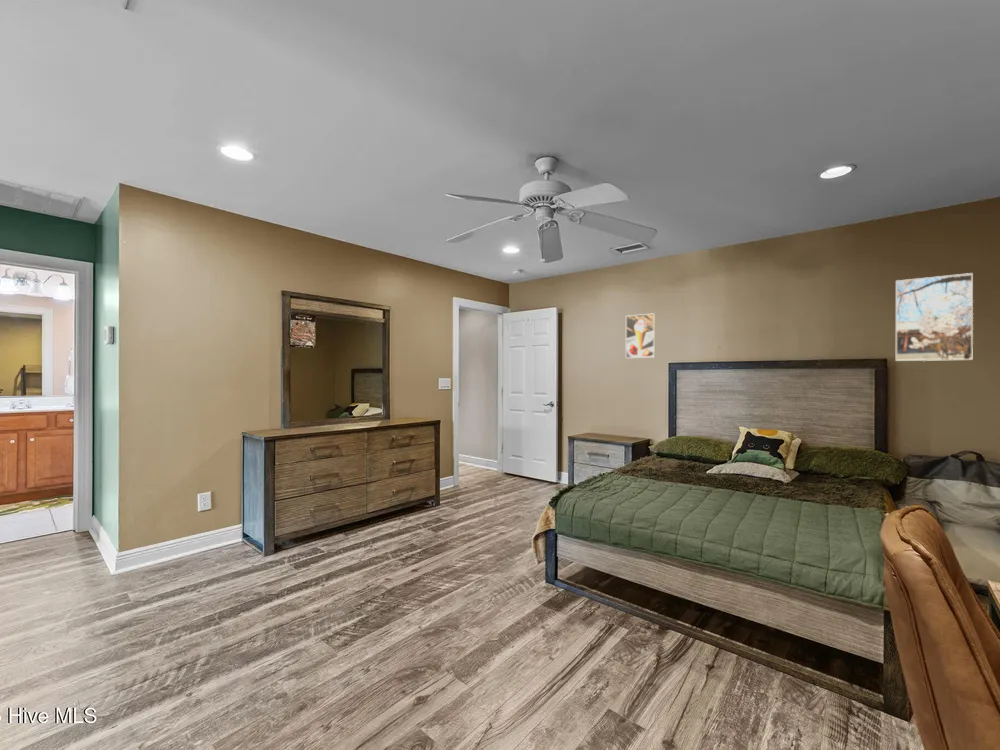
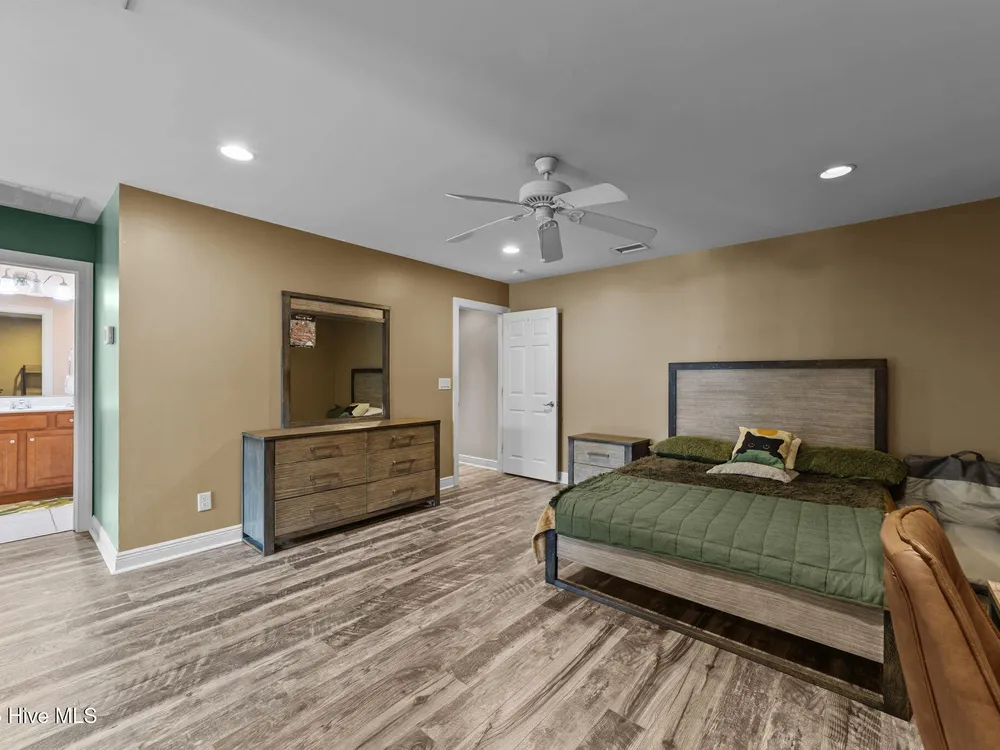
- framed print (640, 336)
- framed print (932, 318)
